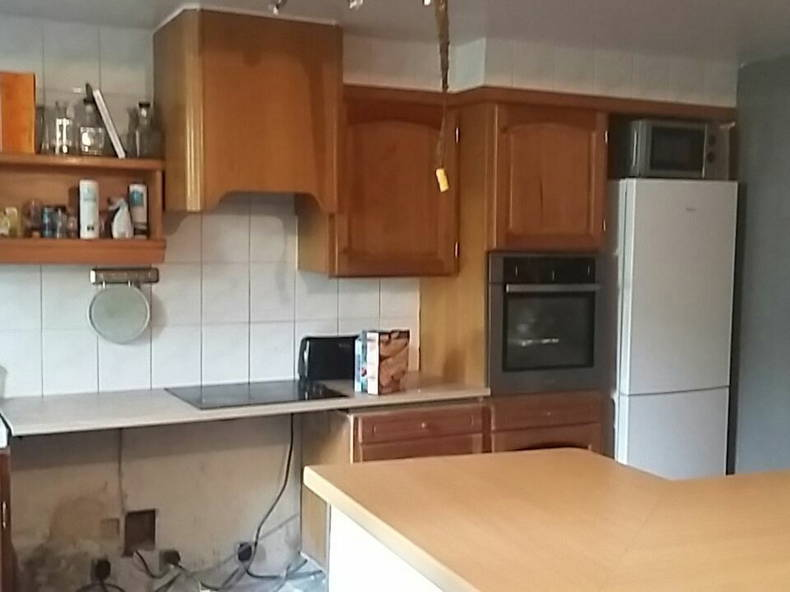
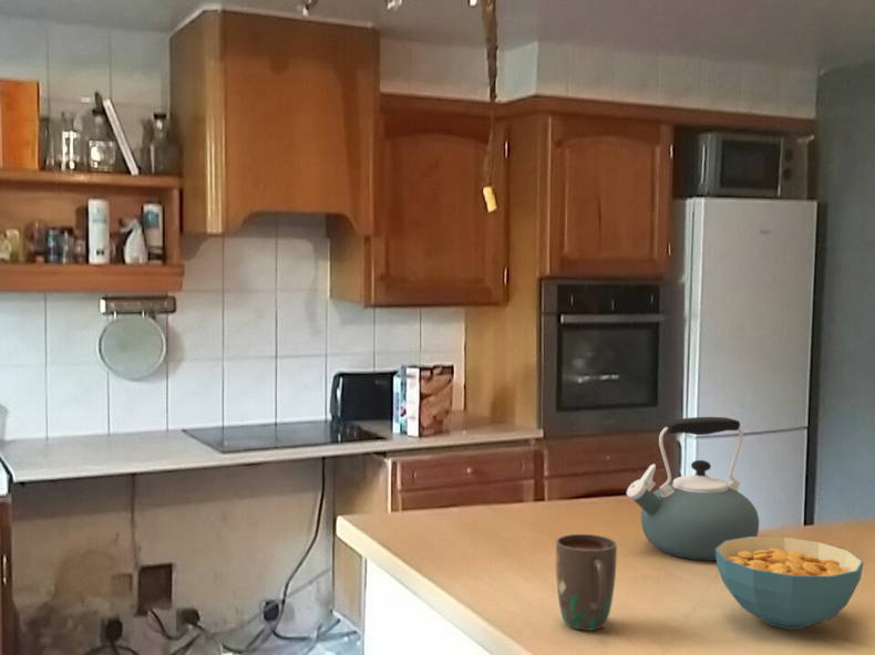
+ kettle (690, 484)
+ mug (589, 586)
+ cereal bowl (786, 588)
